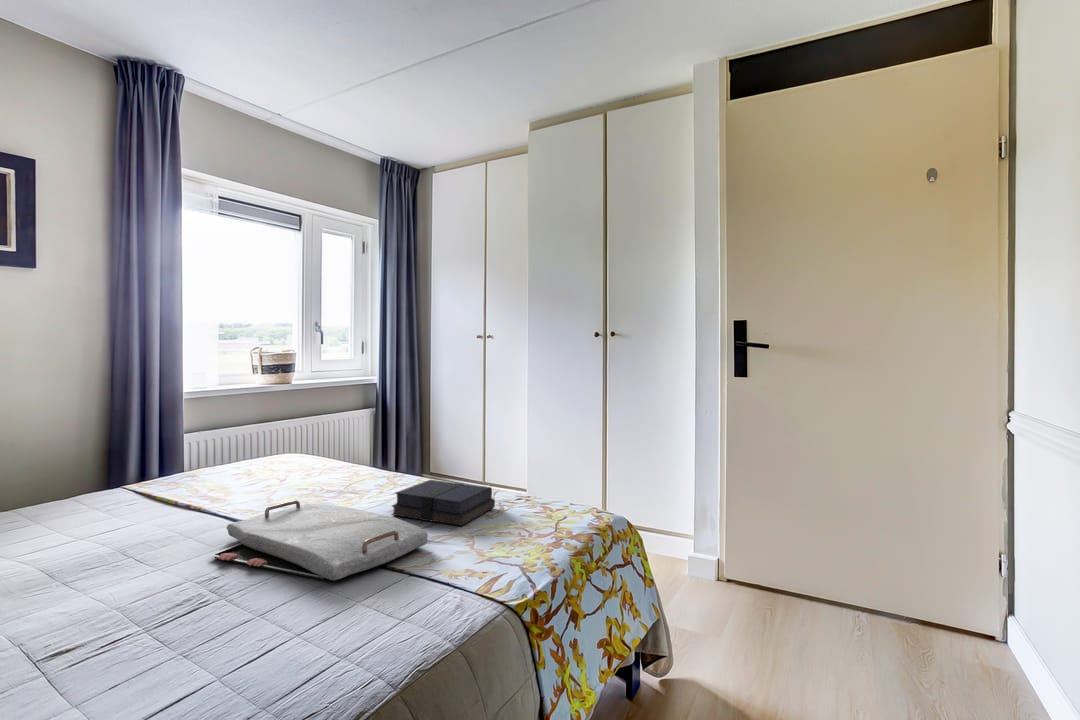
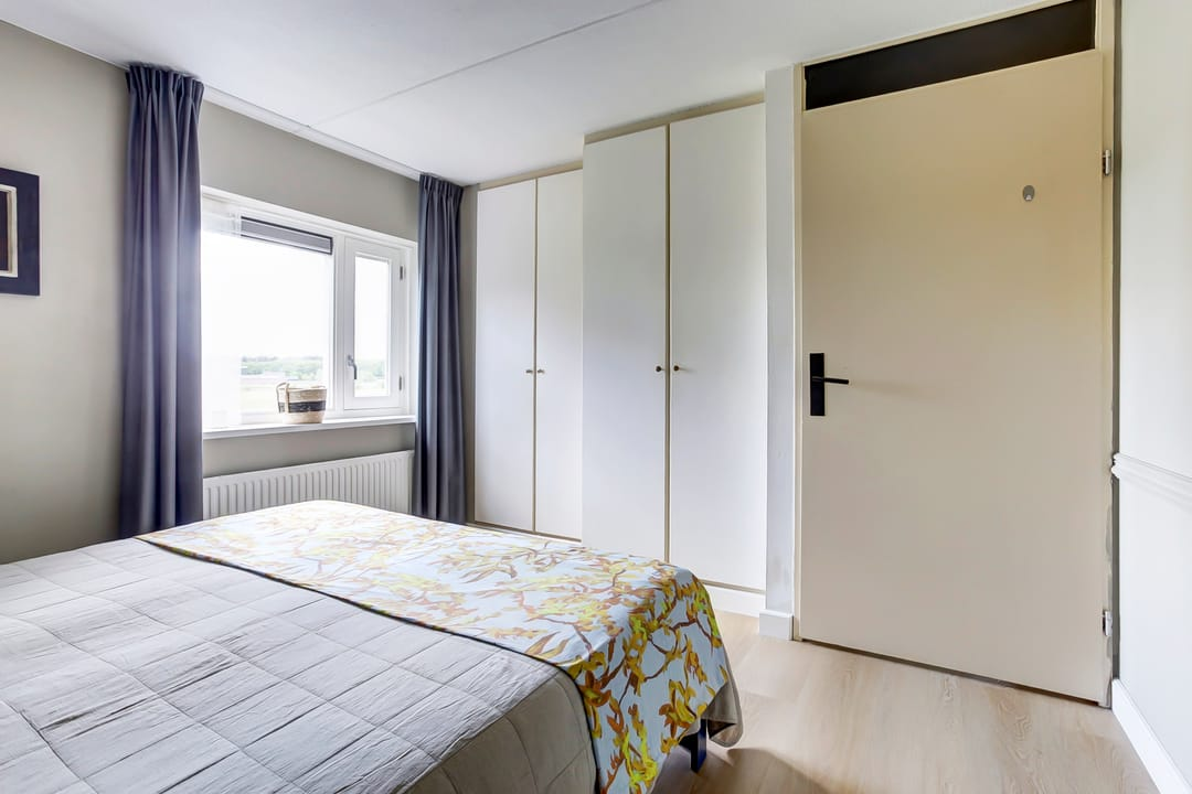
- serving tray (314, 534)
- book (444, 500)
